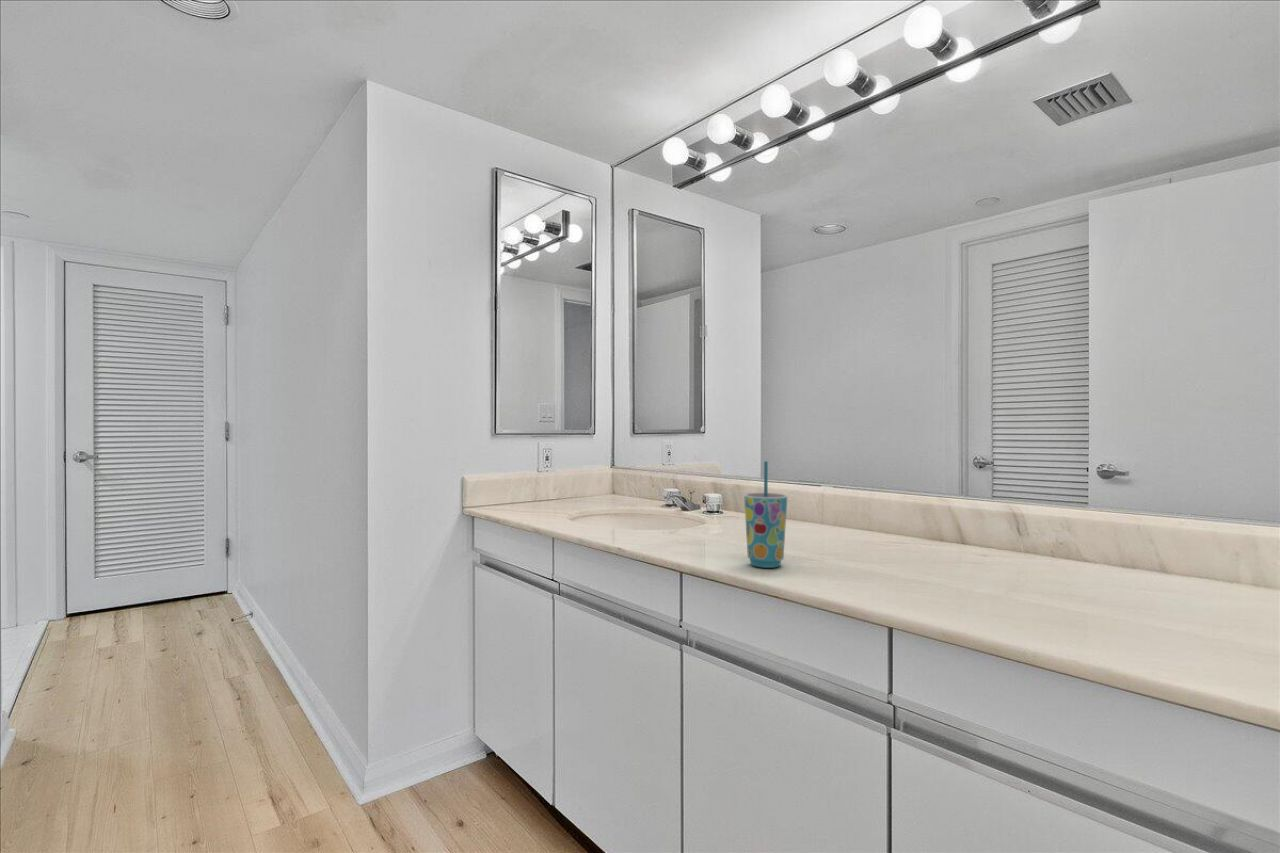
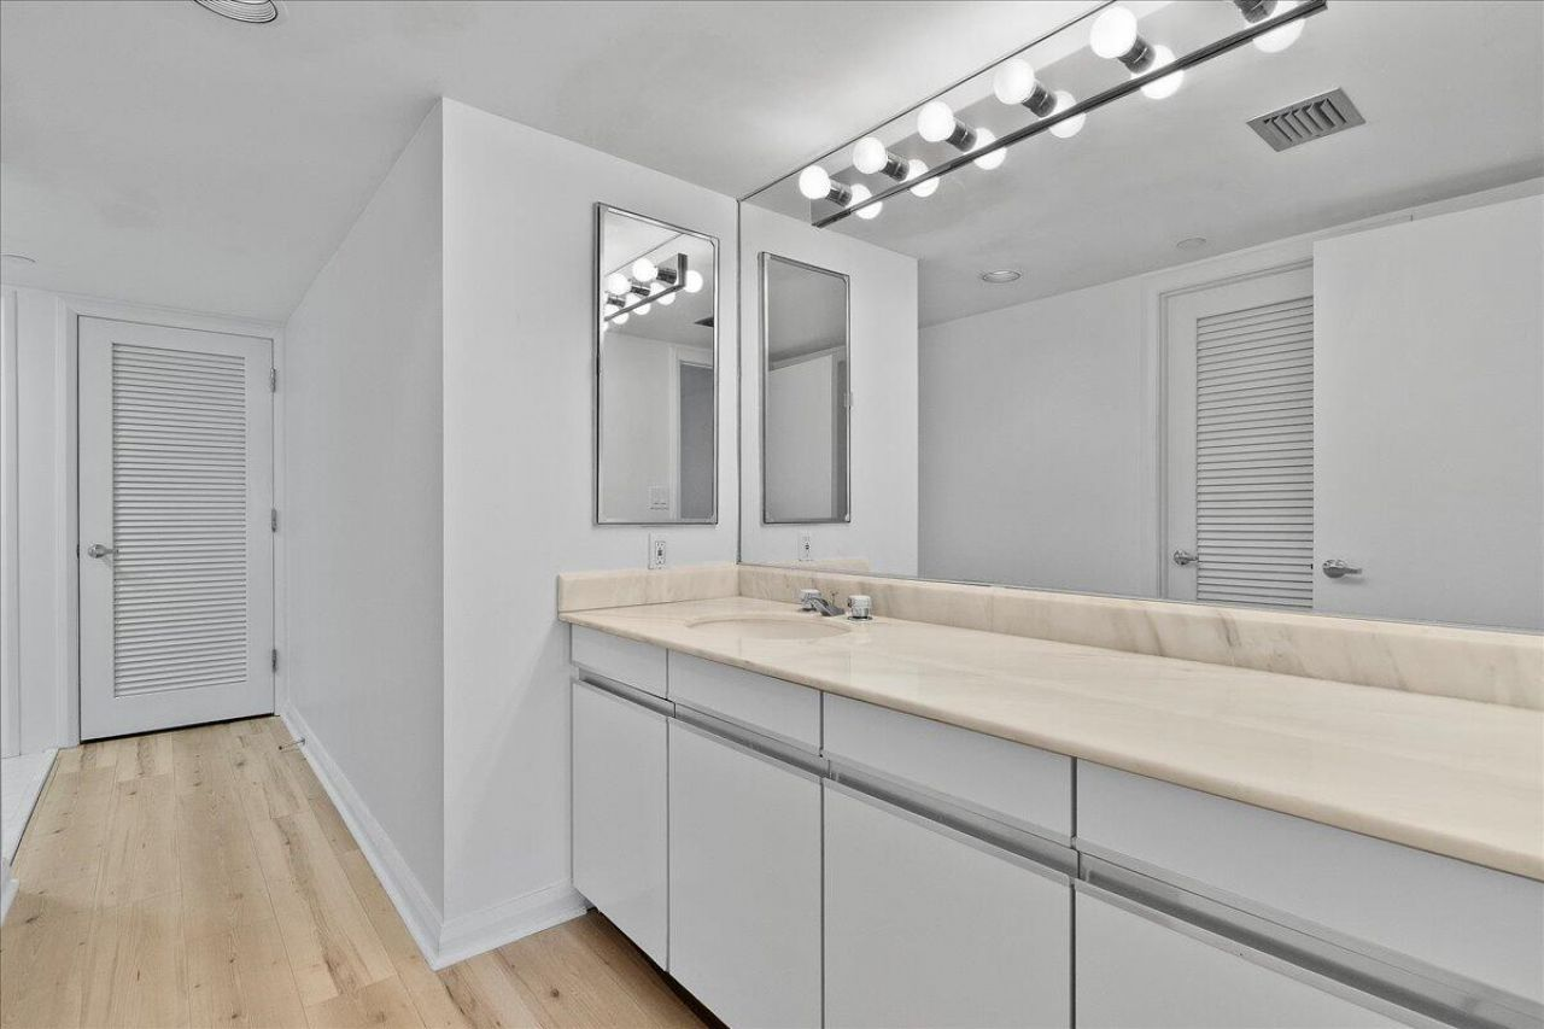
- cup (765, 513)
